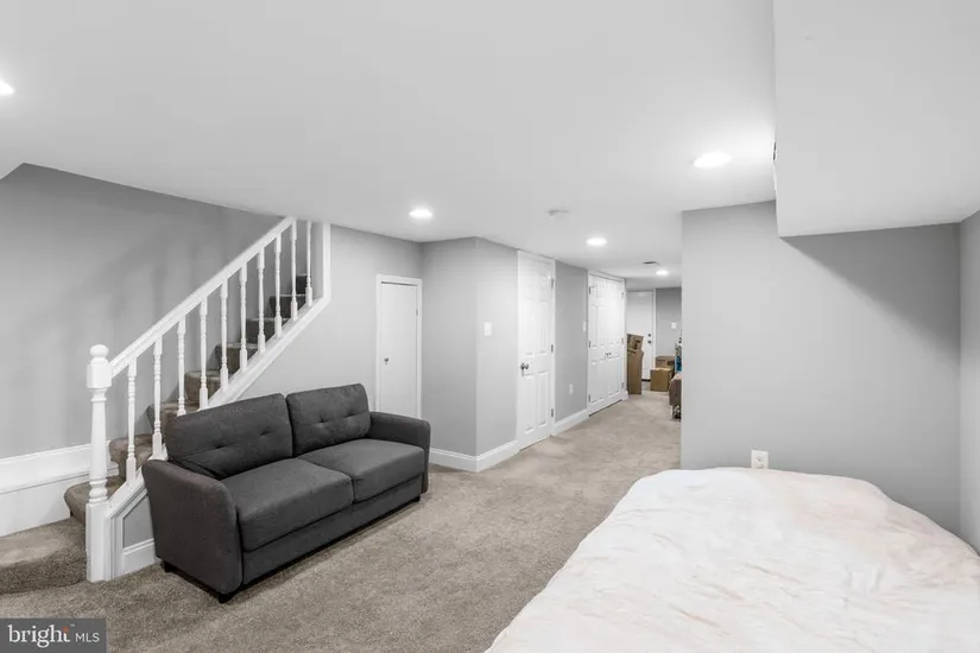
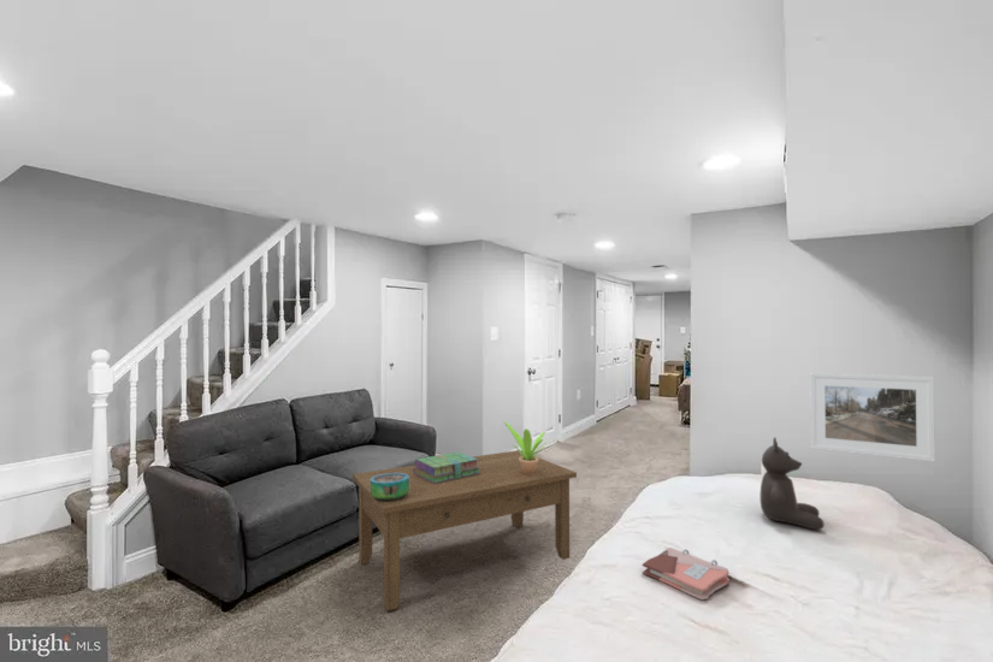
+ decorative bowl (389, 485)
+ coffee table (465, 516)
+ teddy bear (790, 480)
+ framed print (868, 414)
+ potted plant (528, 447)
+ phonebook (684, 569)
+ stack of books (447, 466)
